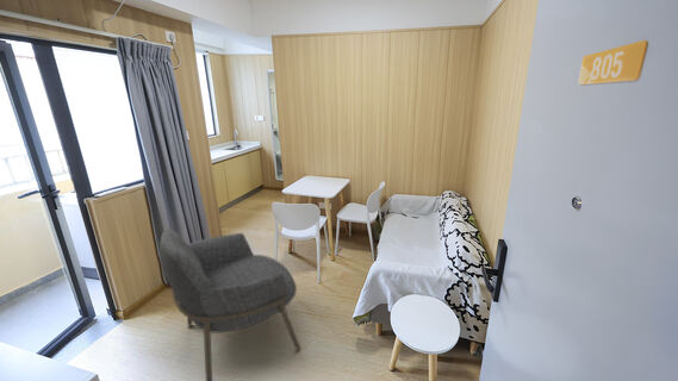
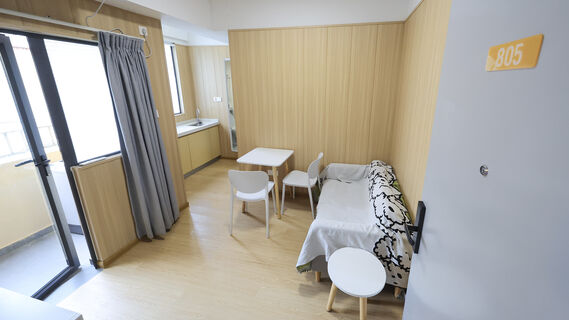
- armchair (235, 282)
